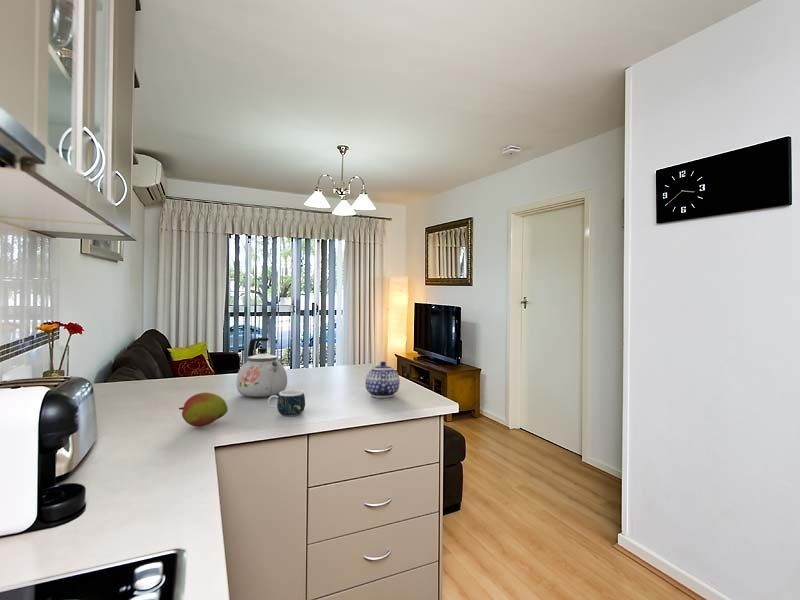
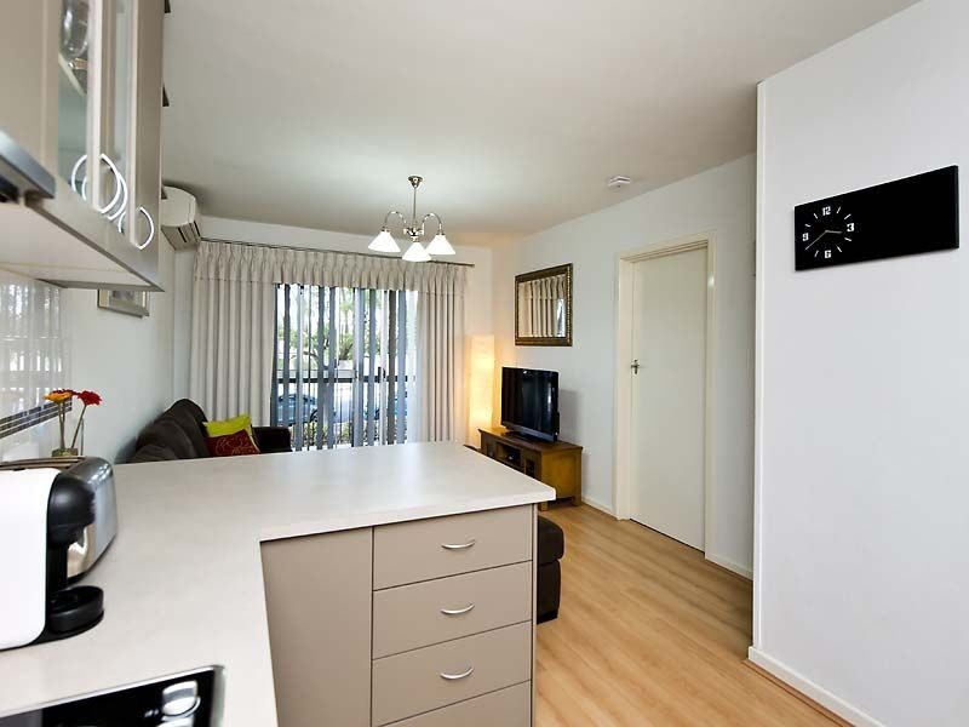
- teapot (382, 378)
- kettle (262, 365)
- fruit (203, 409)
- mug (286, 402)
